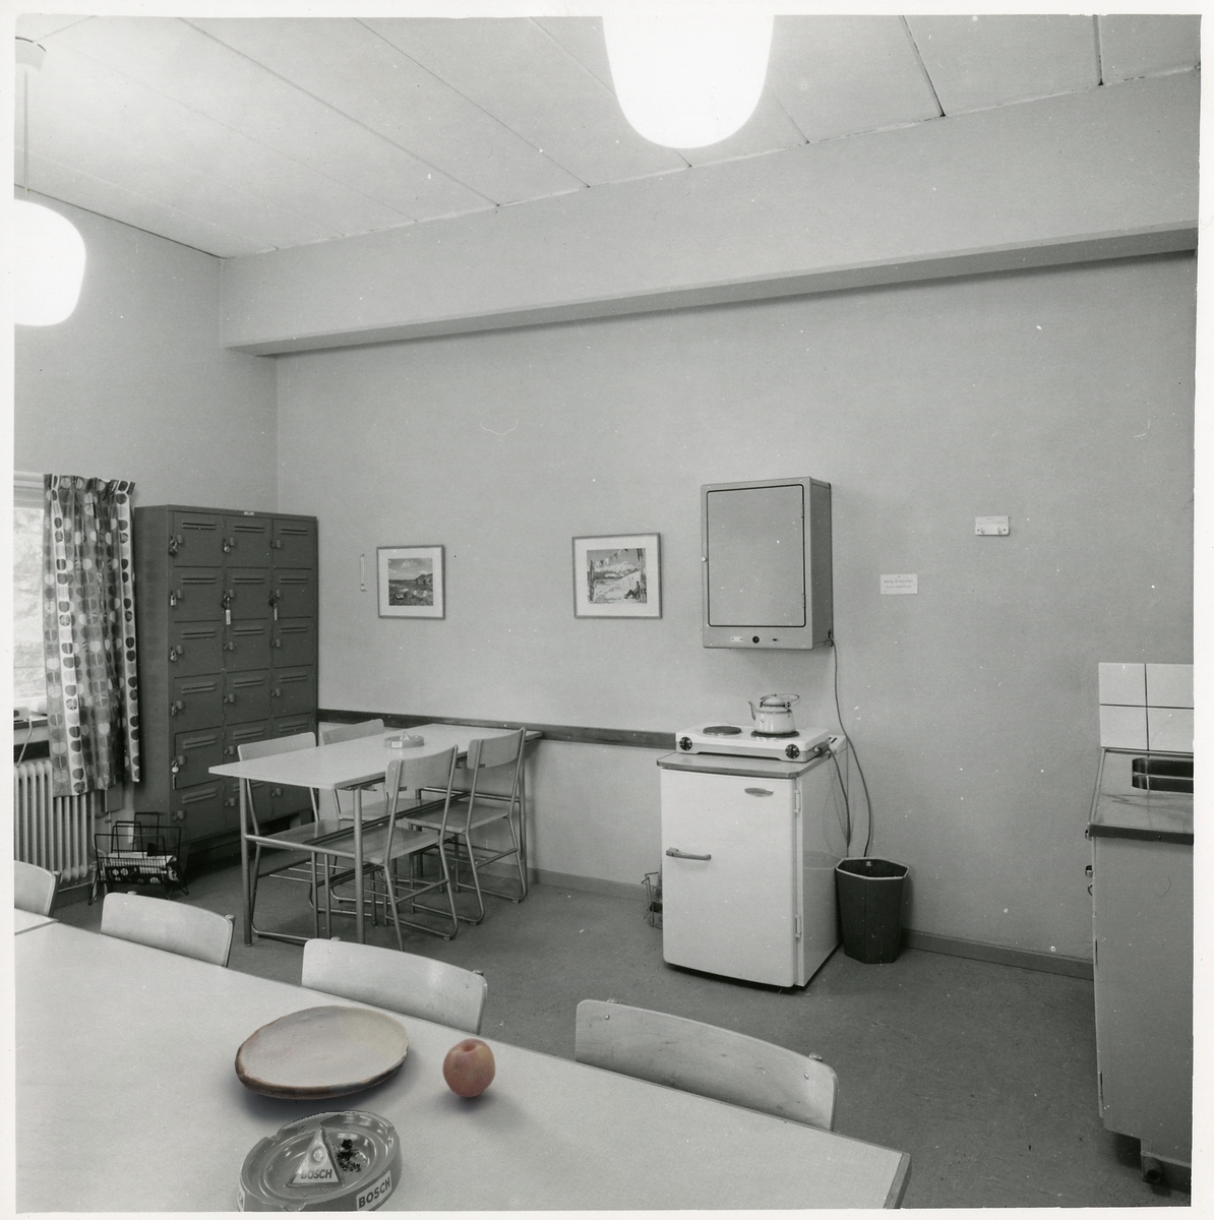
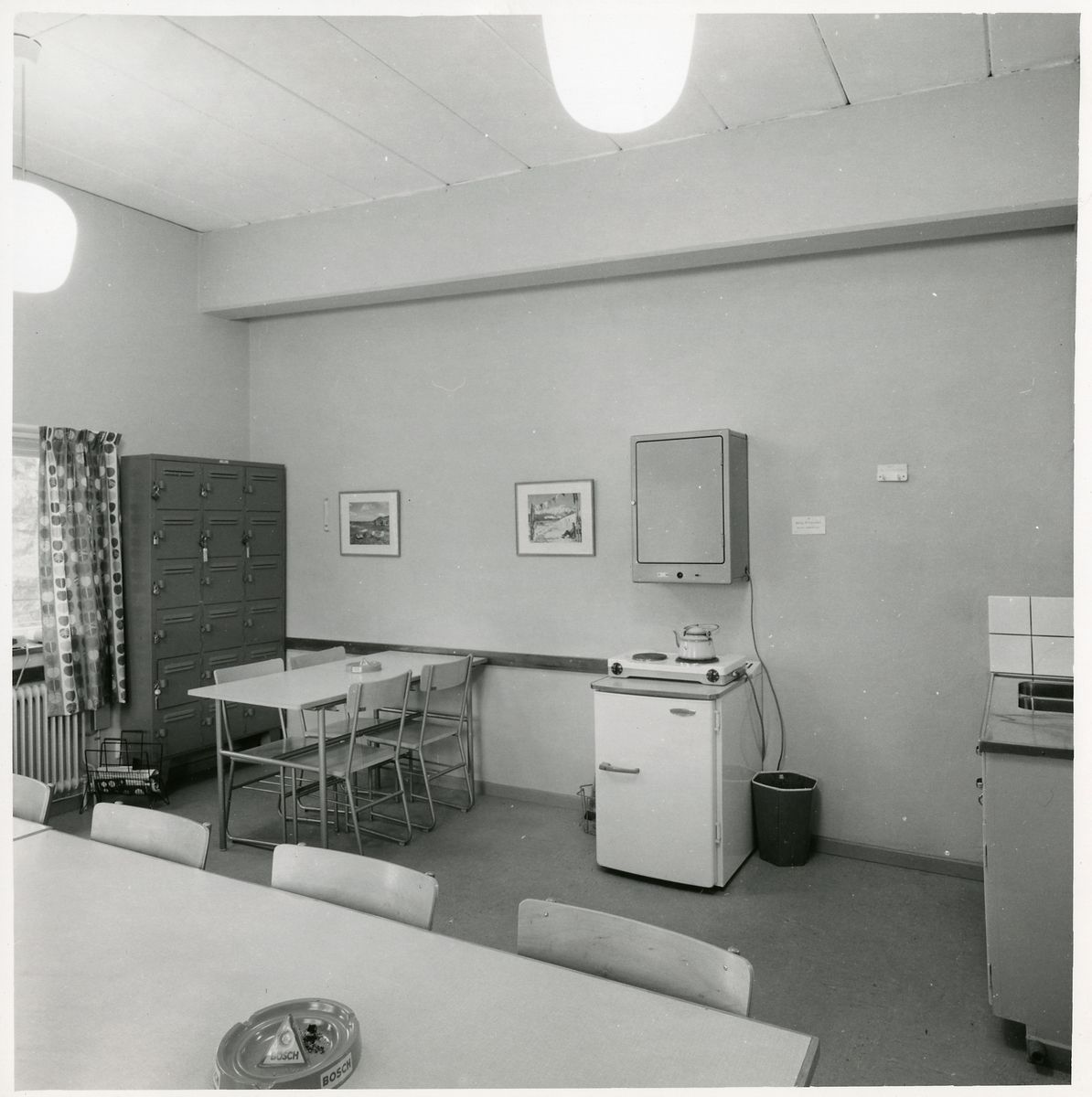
- fruit (470, 1069)
- plate (325, 1053)
